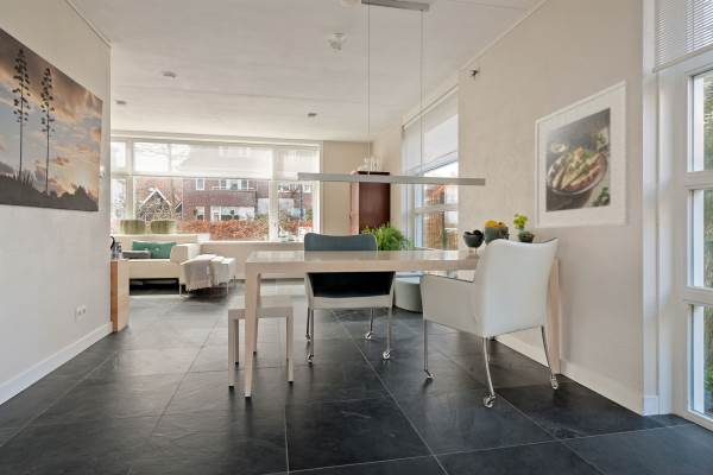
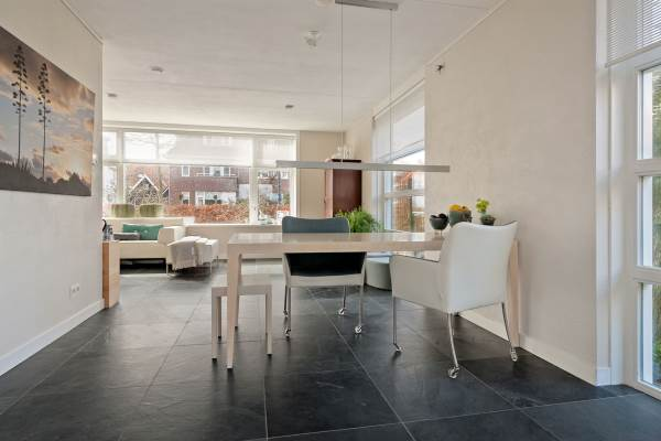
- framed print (575, 165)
